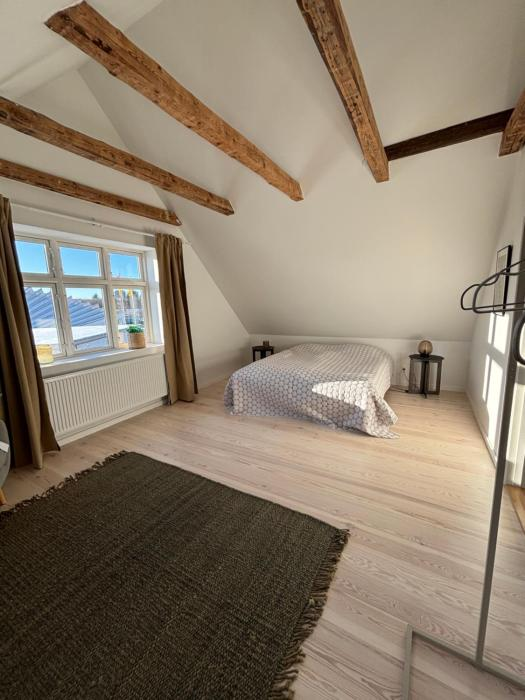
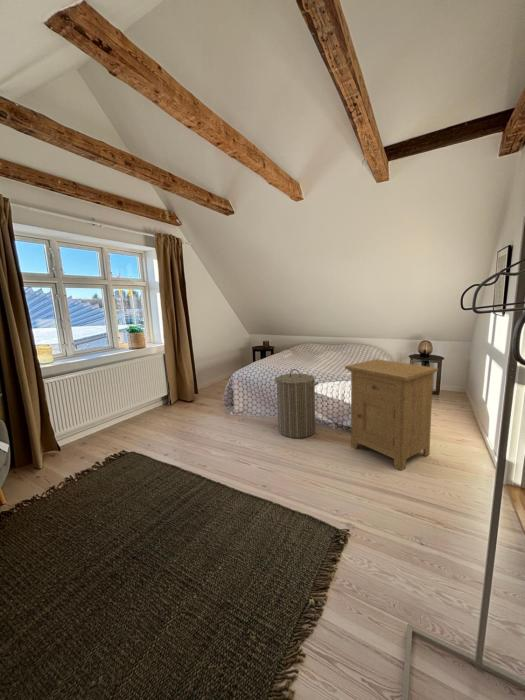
+ nightstand (388, 409)
+ laundry hamper (296, 400)
